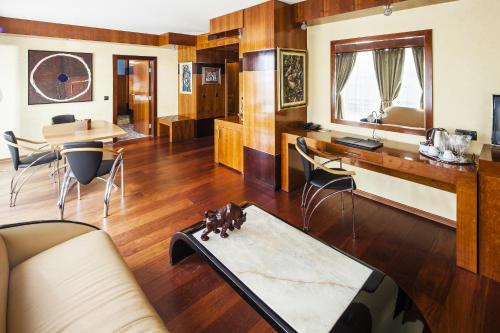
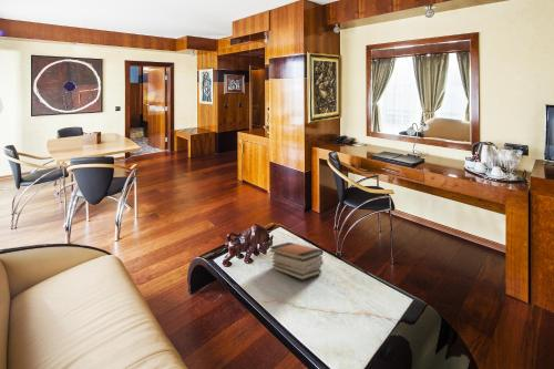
+ book stack (296, 259)
